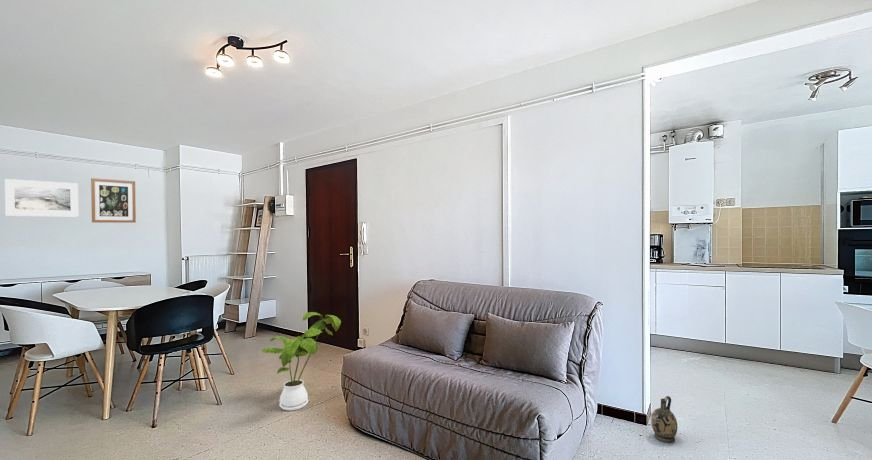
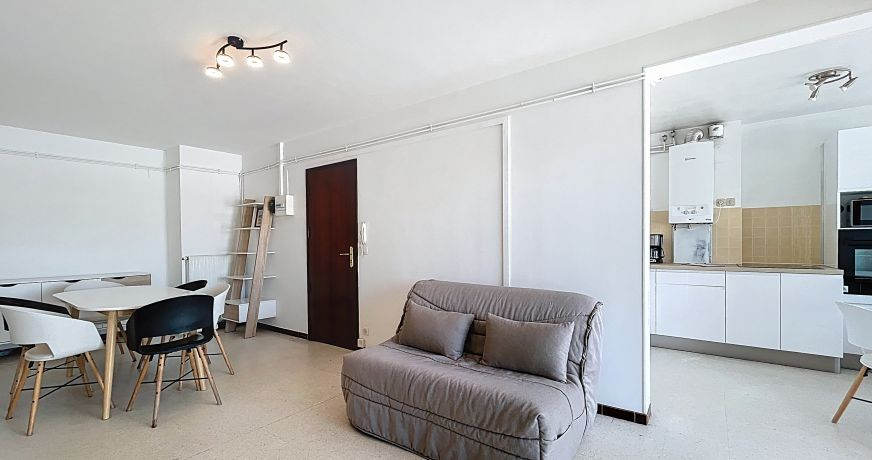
- house plant (308, 356)
- wall art (114, 201)
- ceramic jug (664, 417)
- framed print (43, 198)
